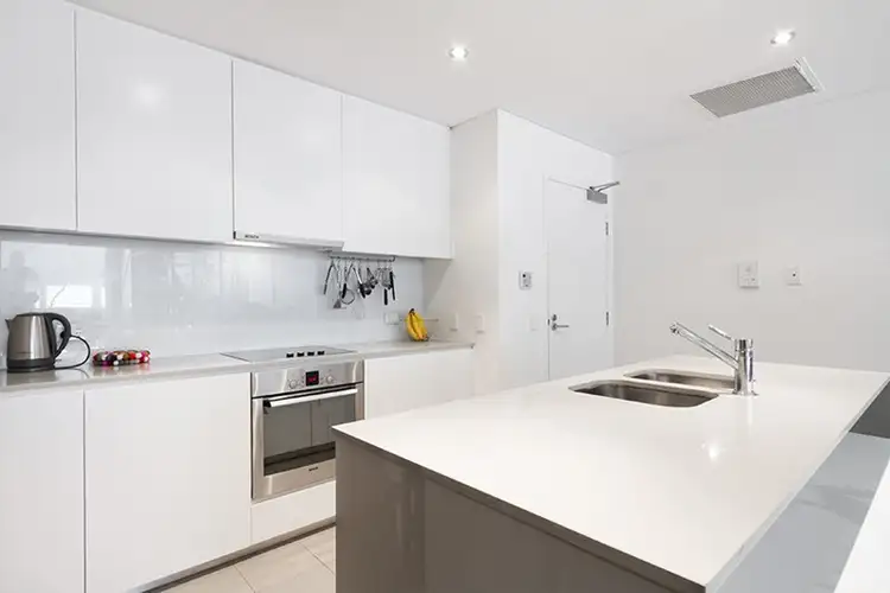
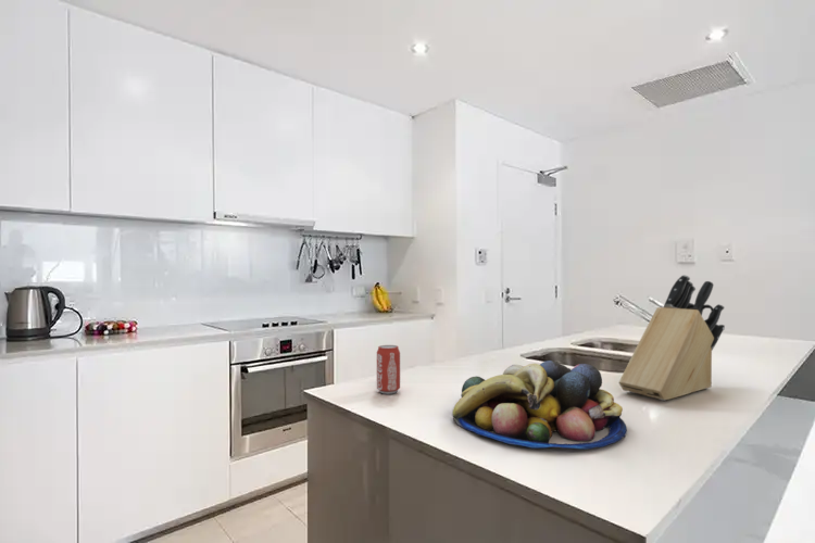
+ beverage can (388, 368)
+ knife block (675, 331)
+ fruit bowl (536, 390)
